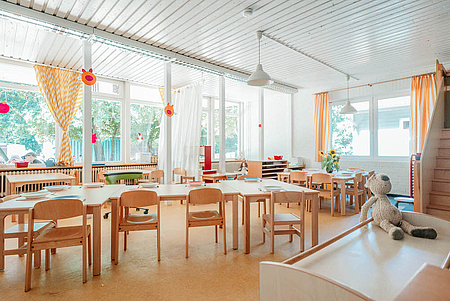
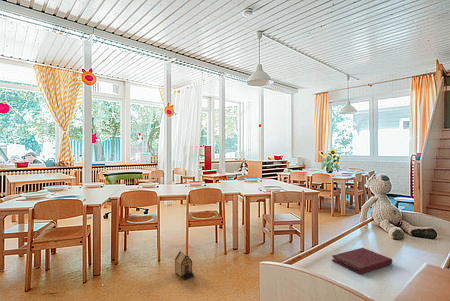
+ book (361, 259)
+ toy house (184, 264)
